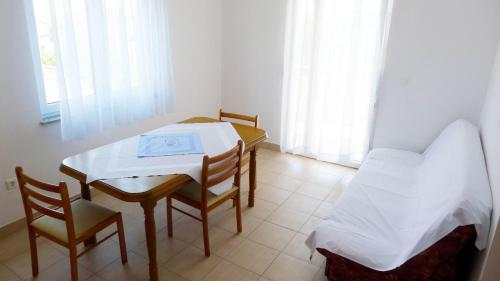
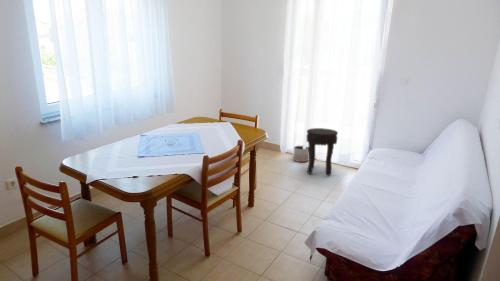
+ side table (322, 145)
+ planter (301, 153)
